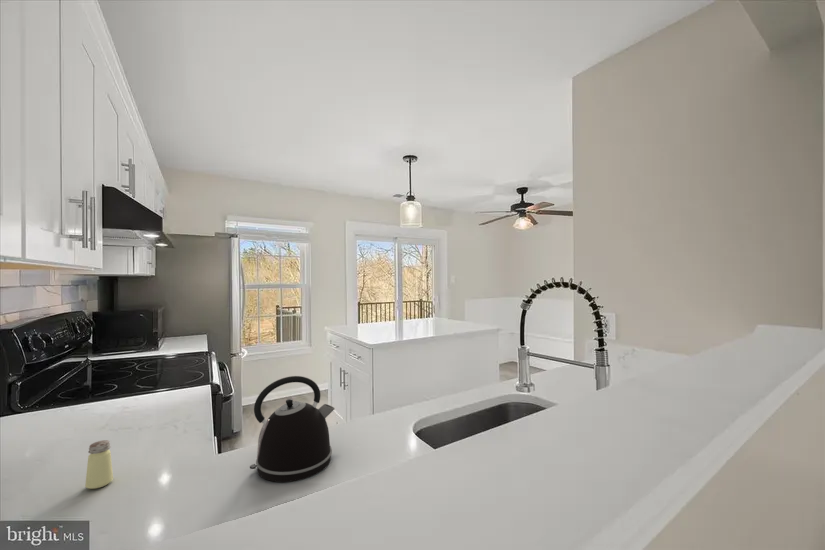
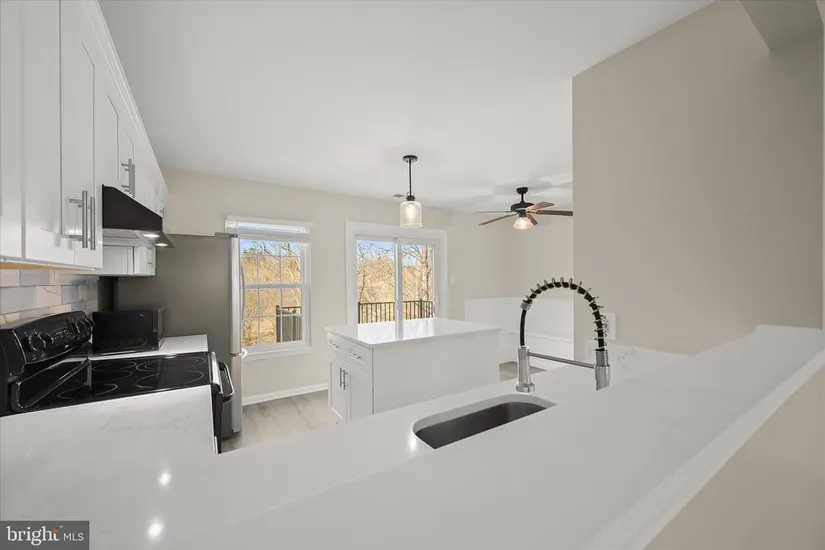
- saltshaker (99, 463)
- kettle (294, 419)
